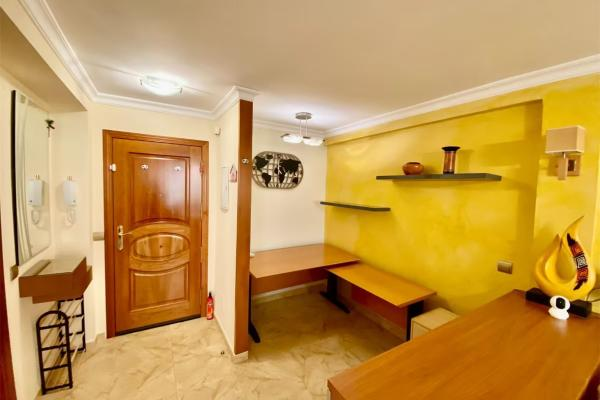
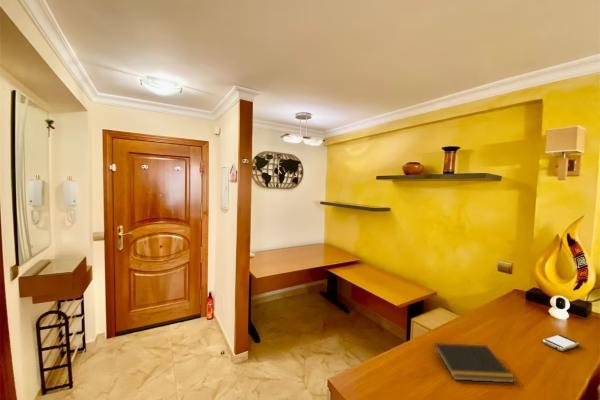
+ smartphone (560, 342)
+ notepad (471, 361)
